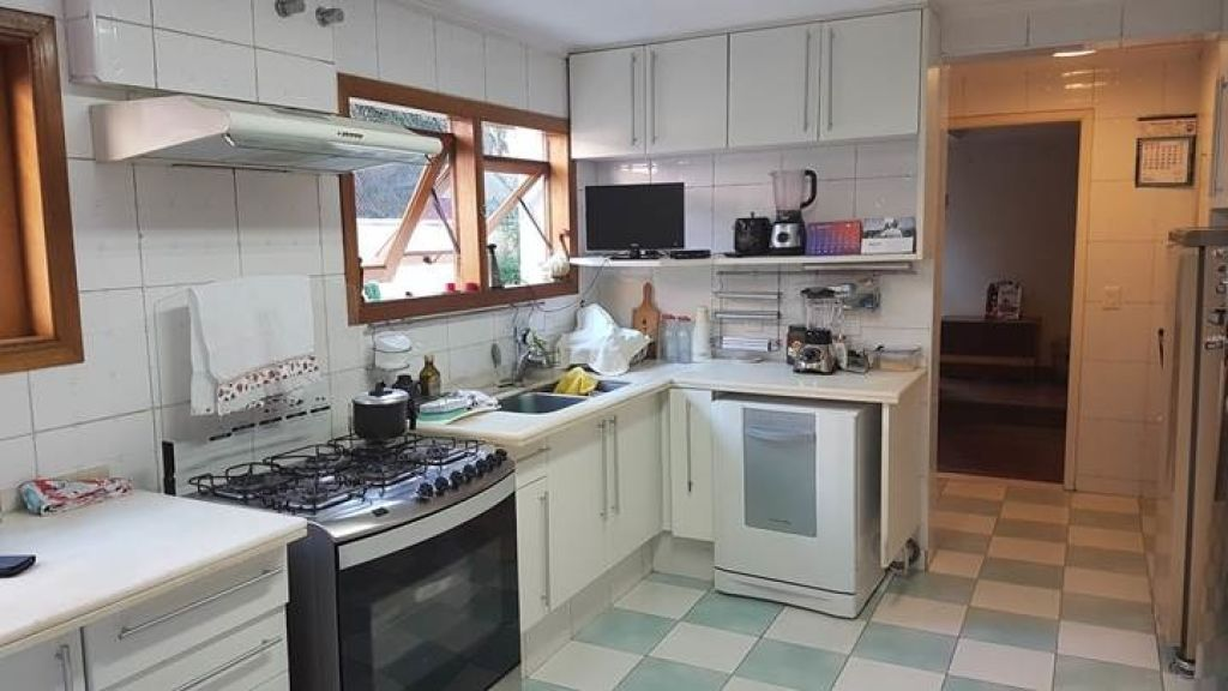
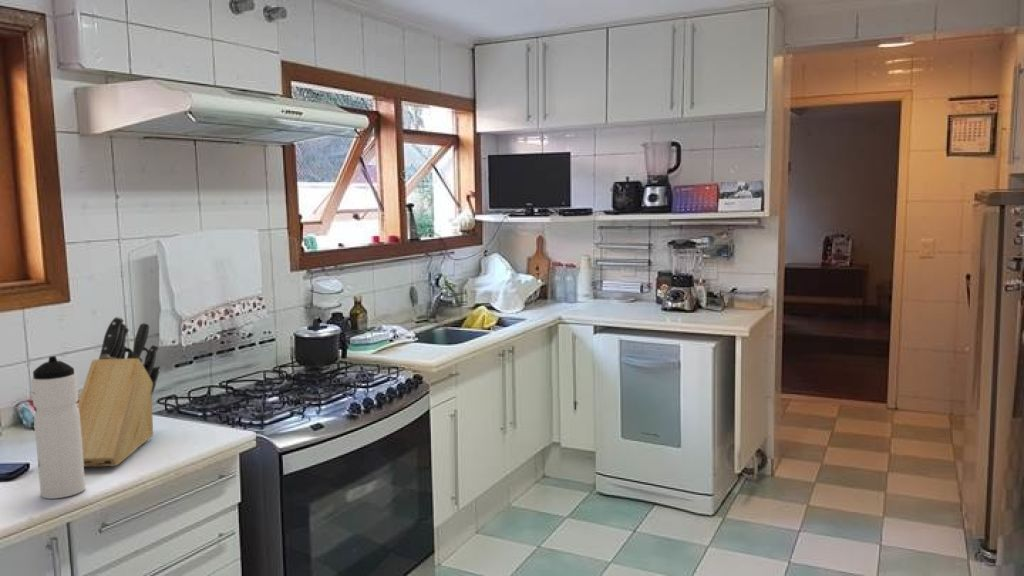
+ water bottle (57, 424)
+ knife block (115, 385)
